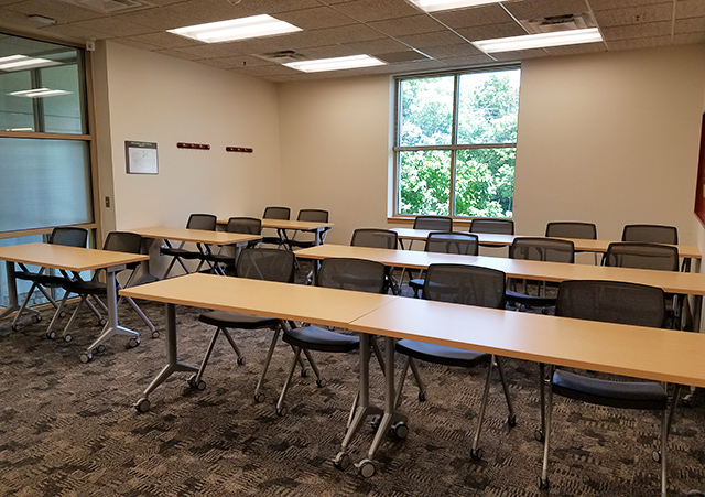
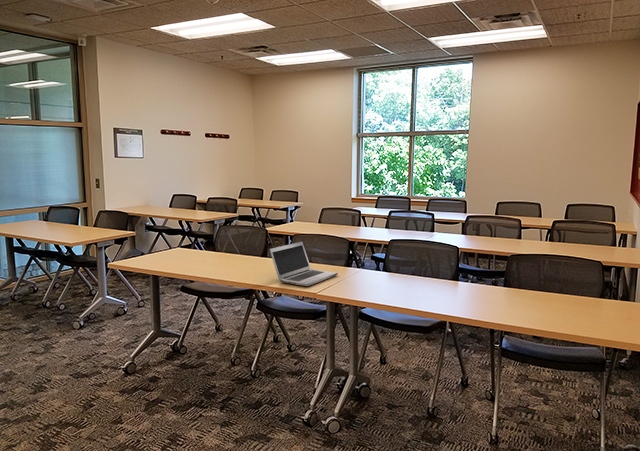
+ laptop (304, 262)
